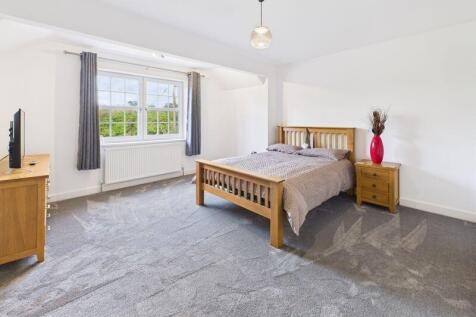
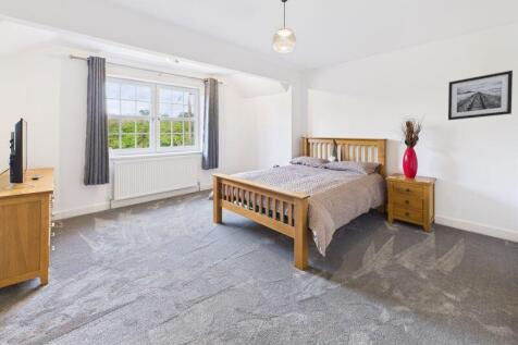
+ wall art (478, 97)
